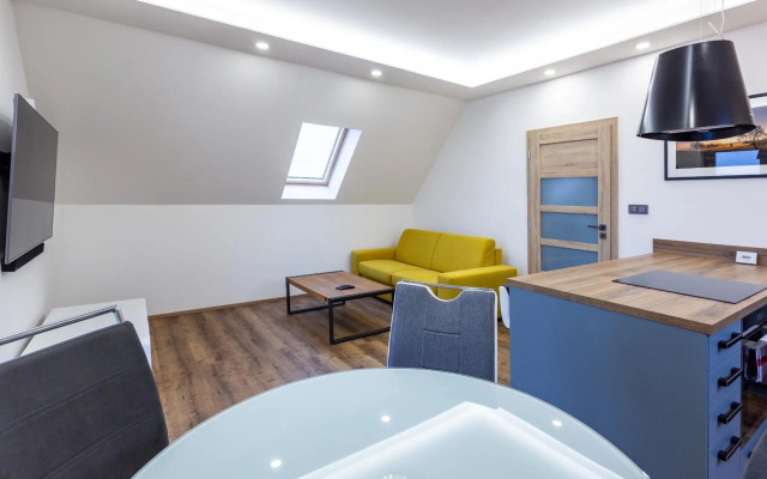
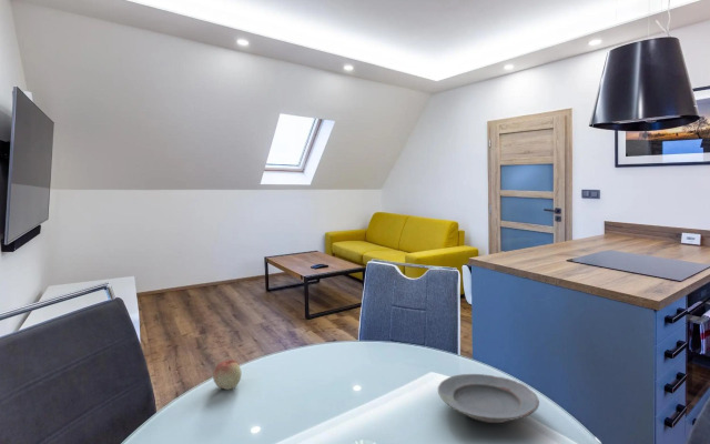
+ plate (486, 401)
+ fruit (227, 374)
